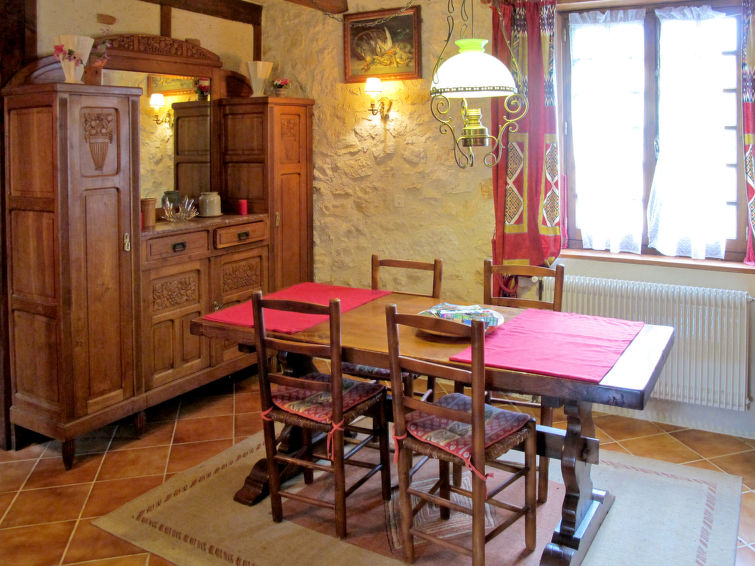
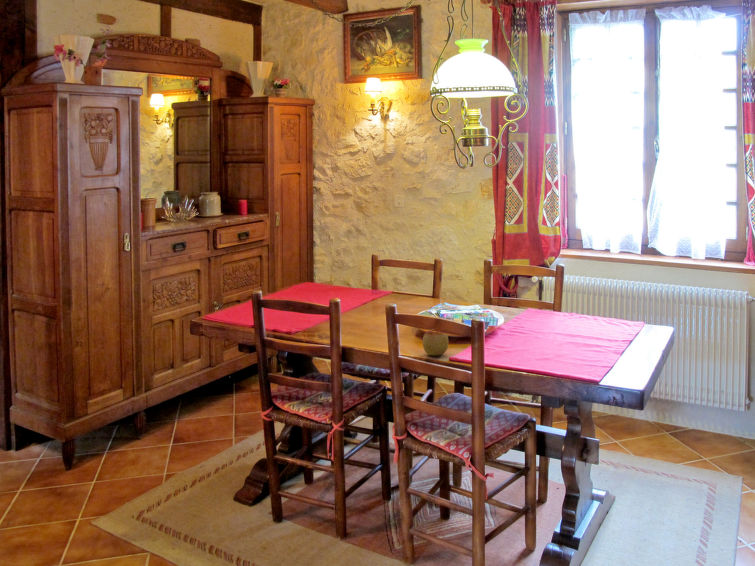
+ apple (435, 340)
